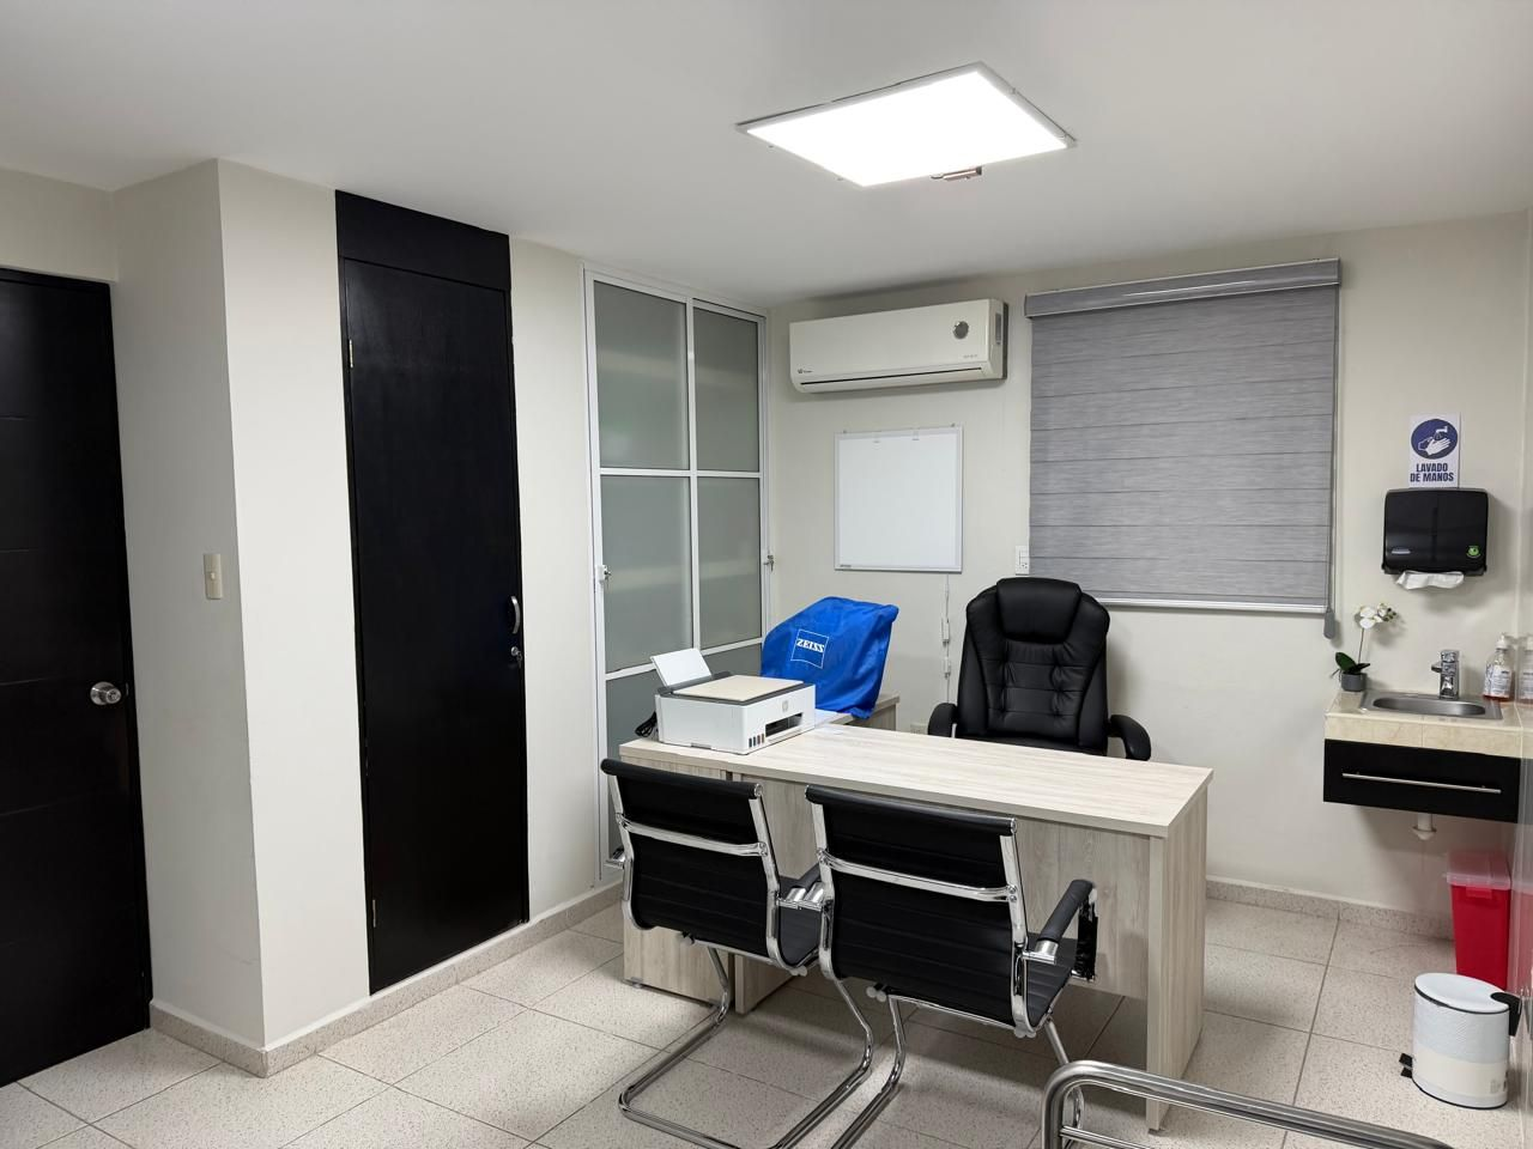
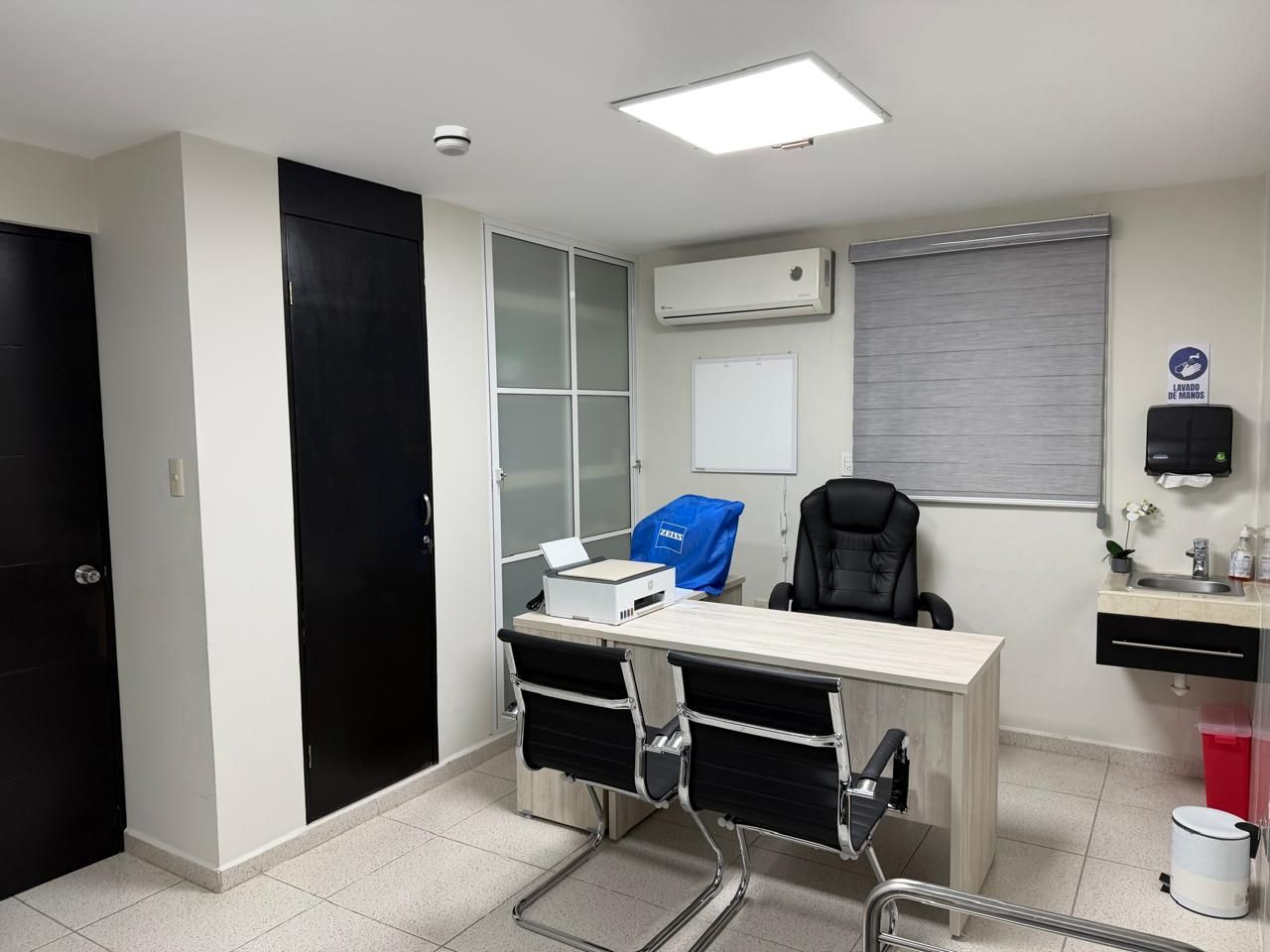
+ smoke detector (451, 141)
